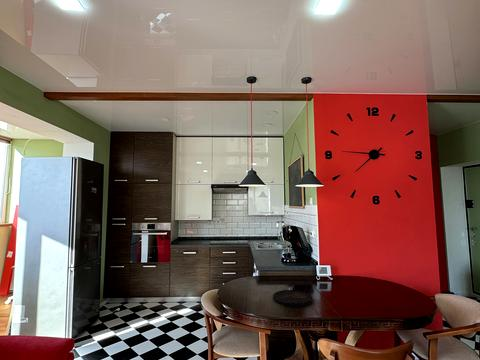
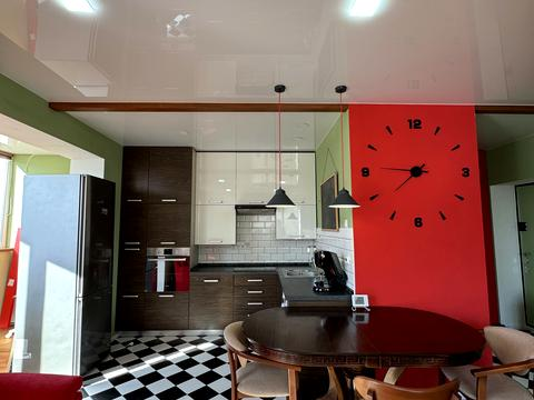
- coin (292, 297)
